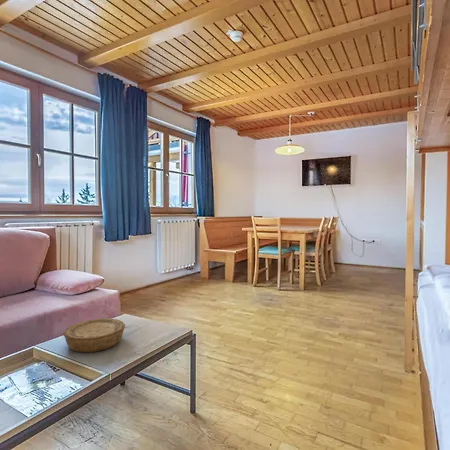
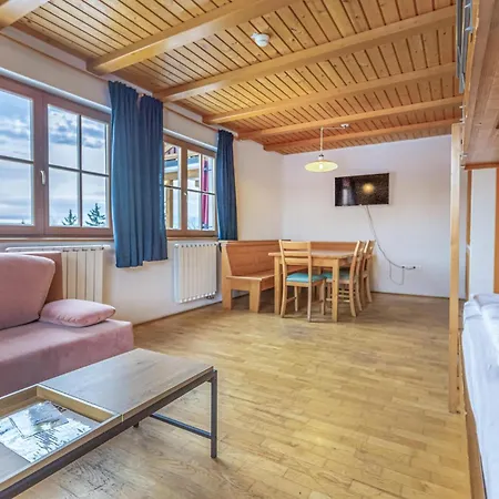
- bowl (95, 334)
